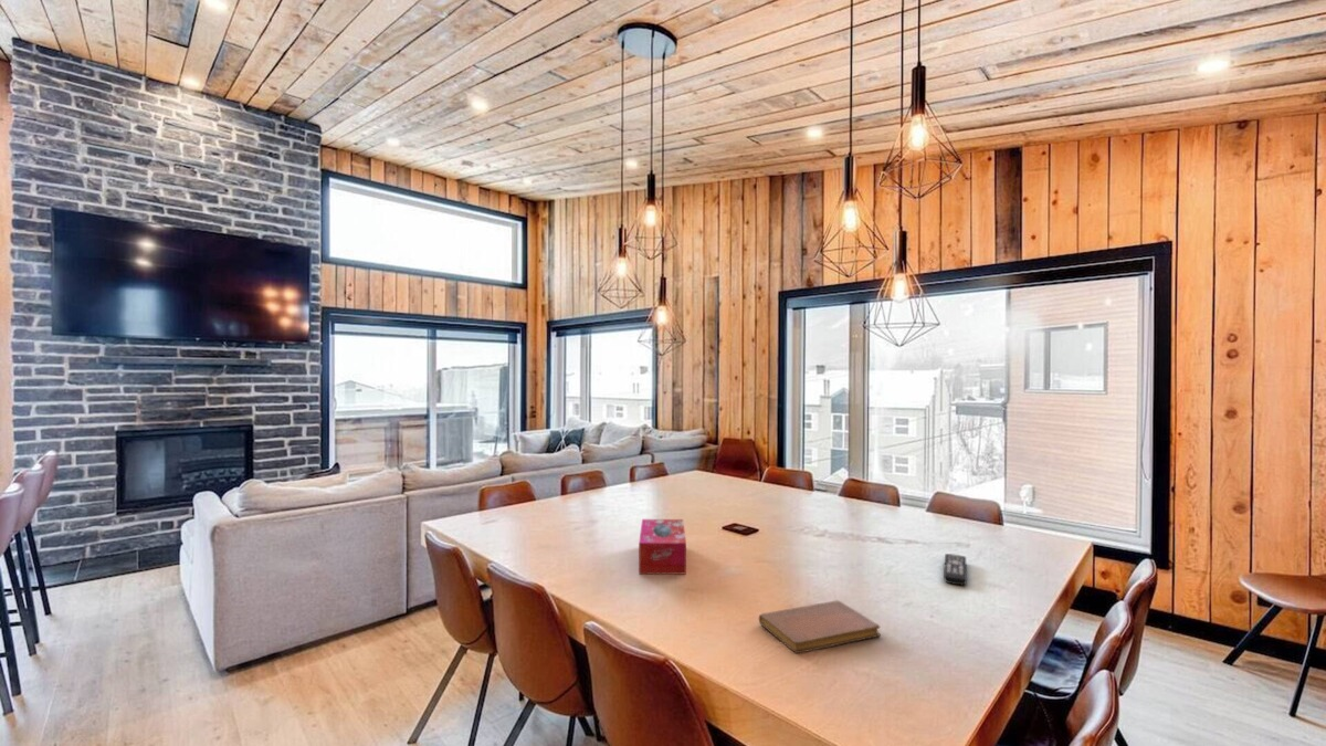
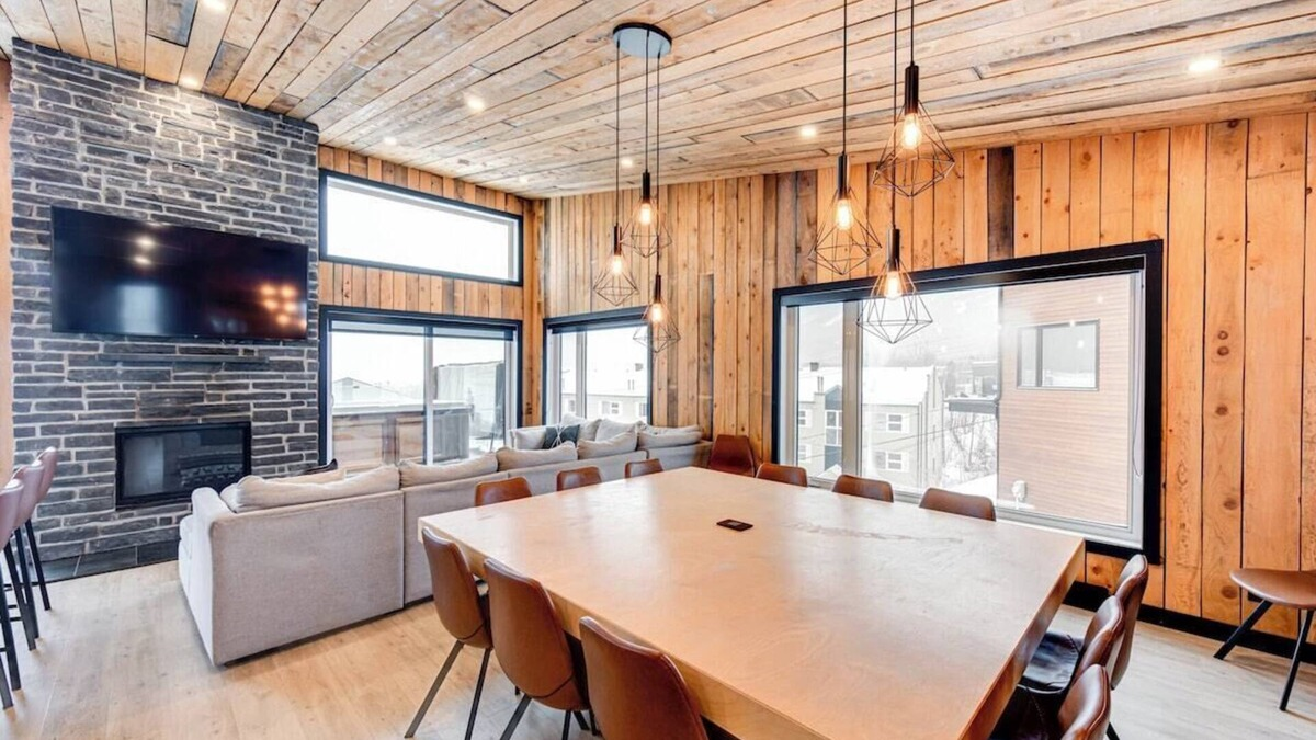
- remote control (955, 568)
- tissue box (662, 544)
- notebook (818, 623)
